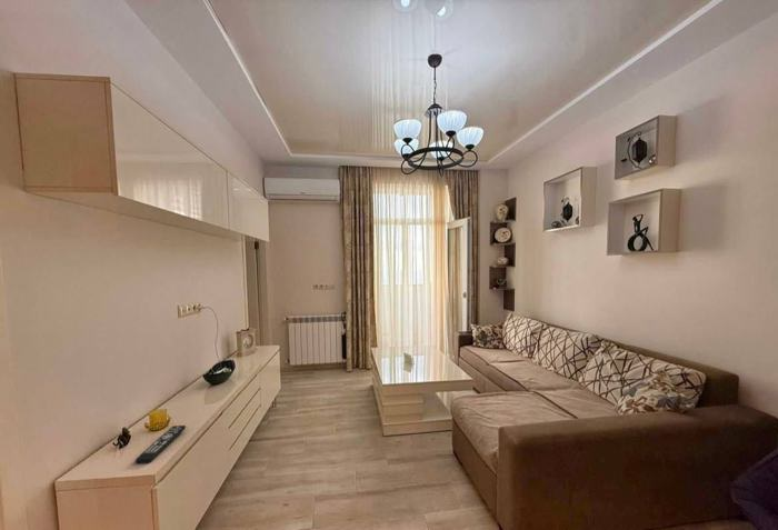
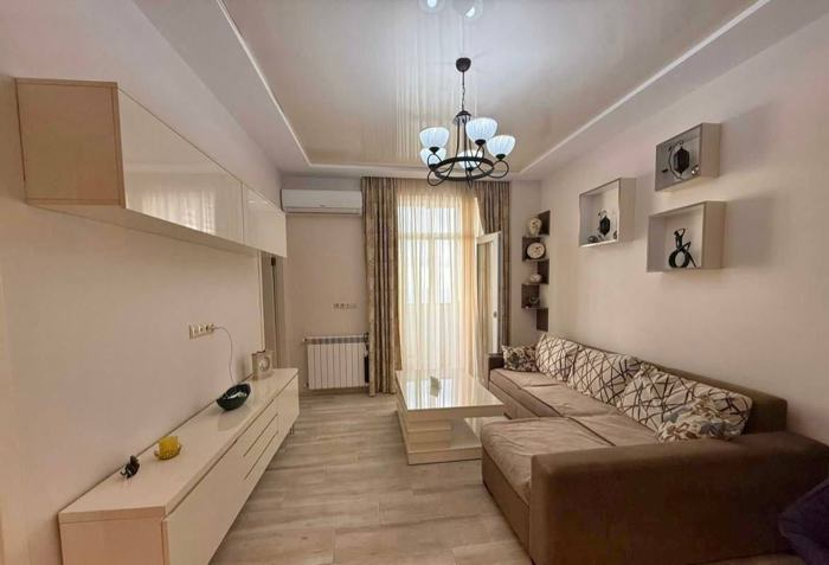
- remote control (162, 442)
